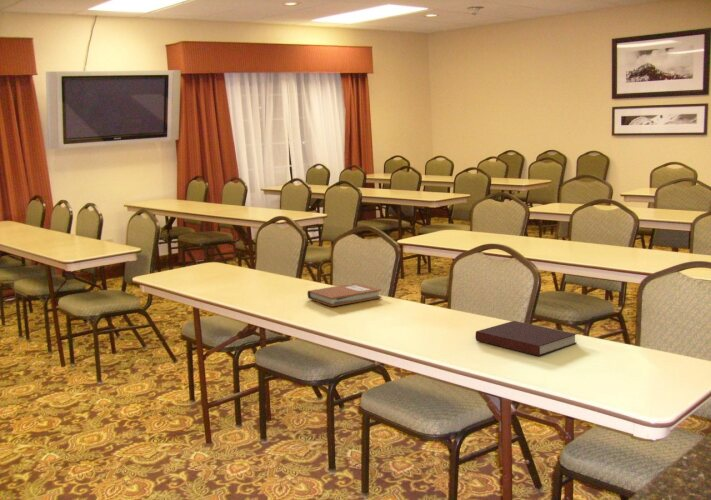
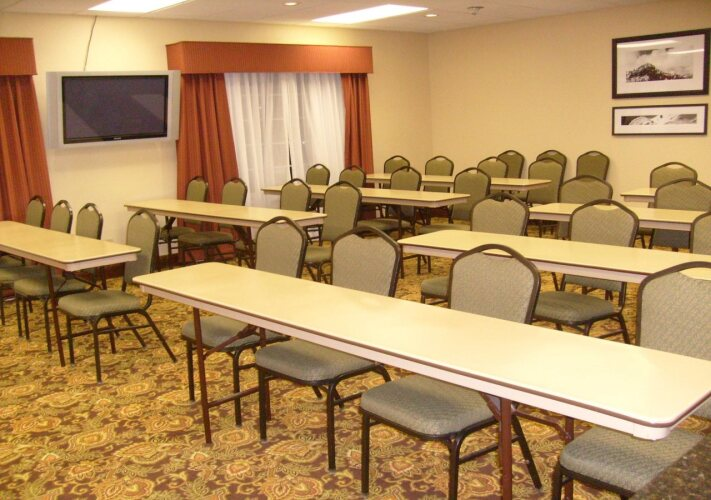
- notebook (525, 337)
- notebook (345, 293)
